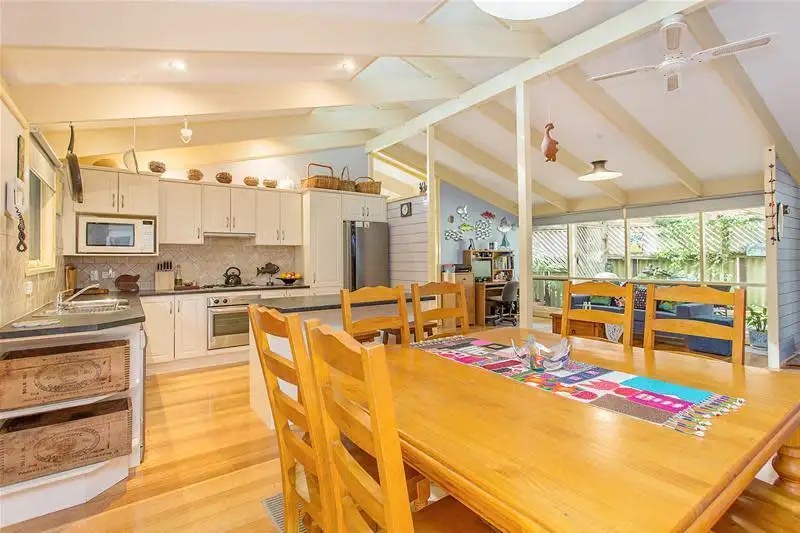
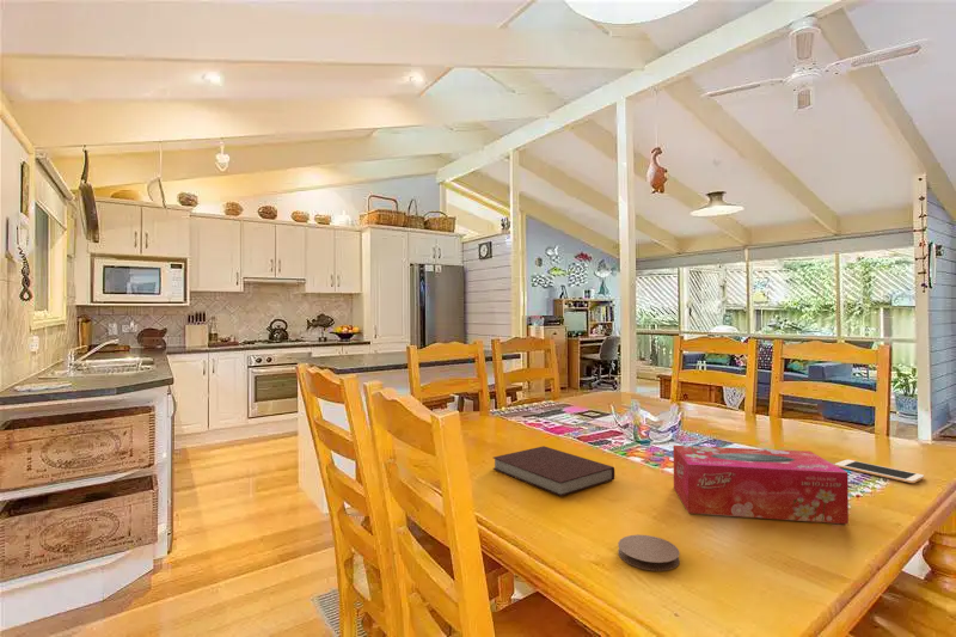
+ cell phone (877, 470)
+ tissue box (752, 480)
+ coaster (648, 551)
+ notebook (551, 467)
